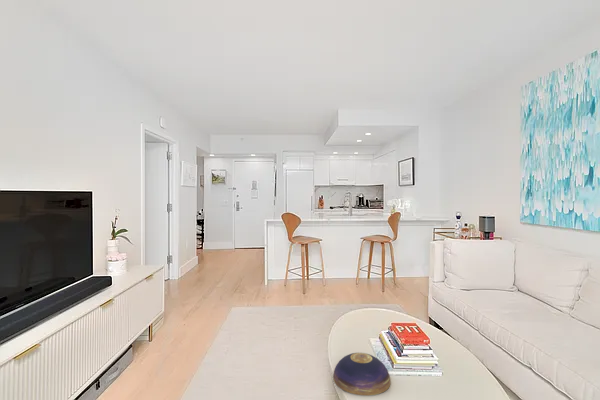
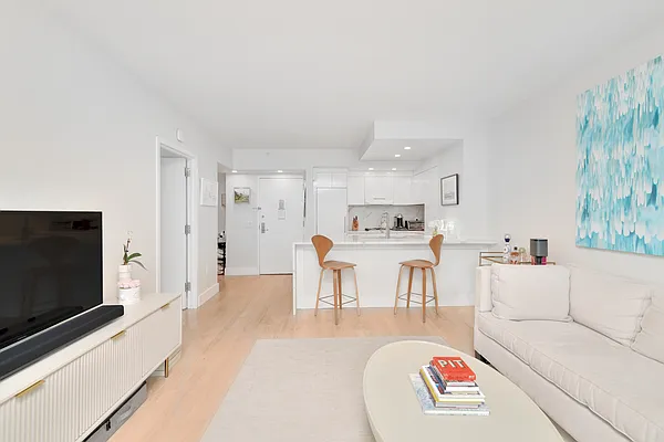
- decorative bowl (361, 367)
